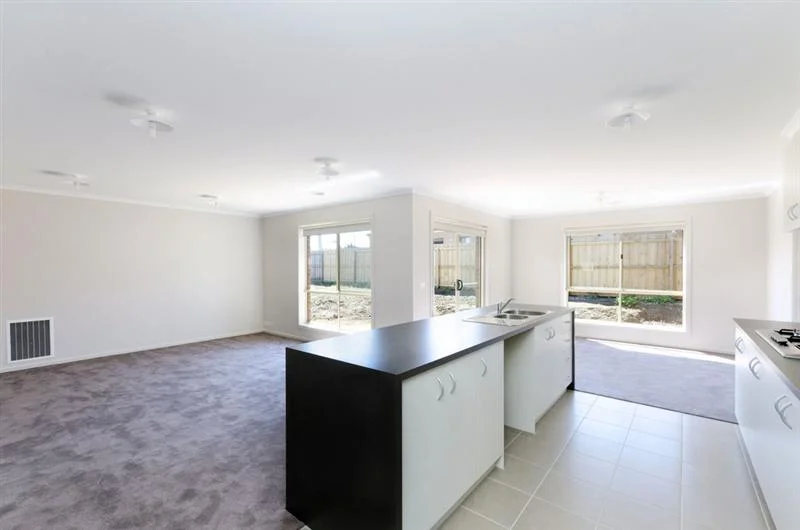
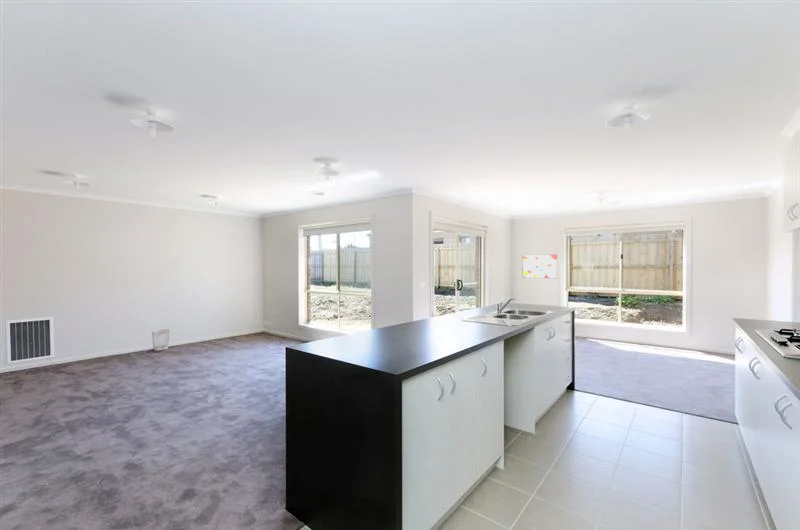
+ wastebasket (160, 339)
+ wall art (539, 266)
